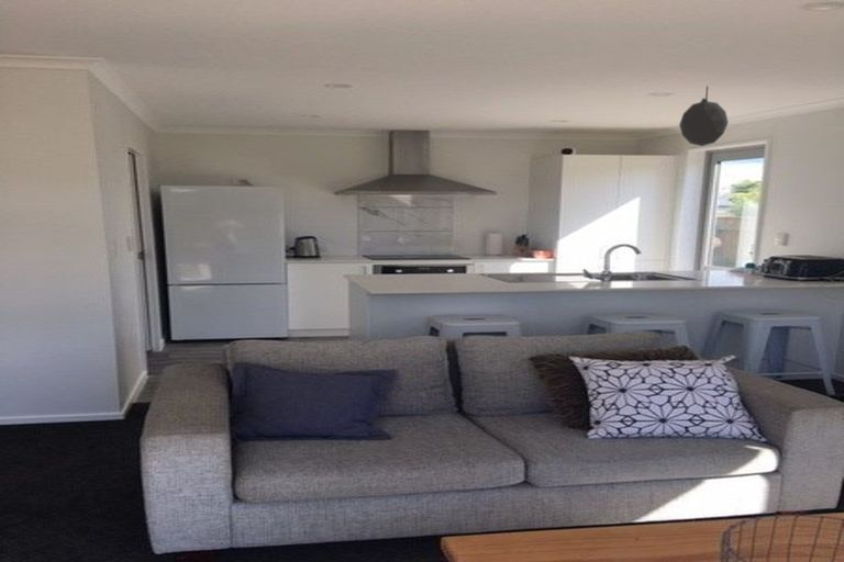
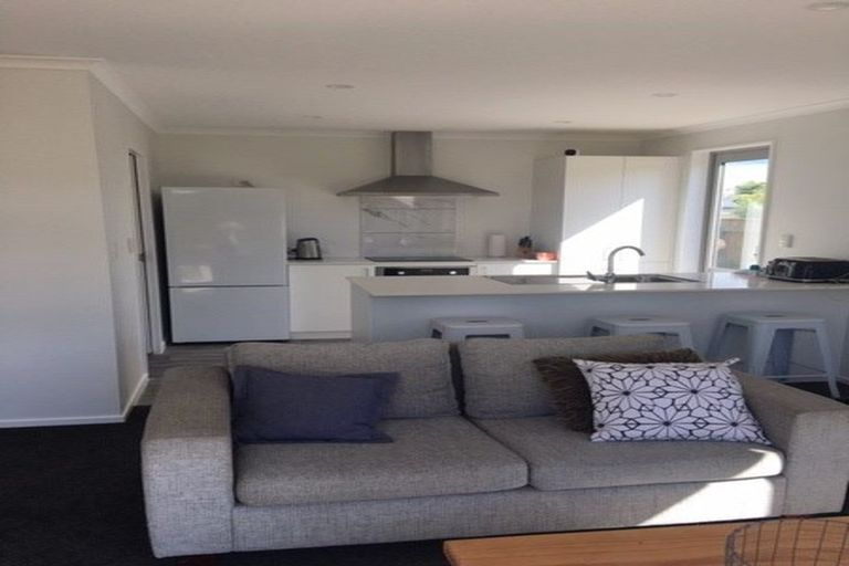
- pendant lamp (703, 116)
